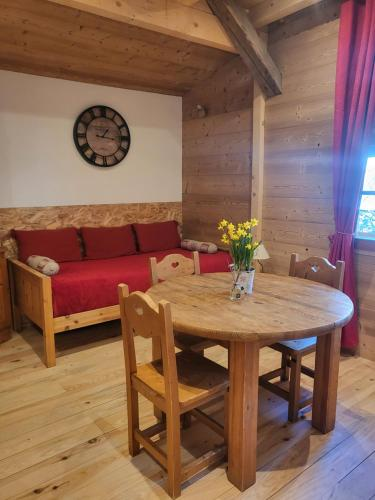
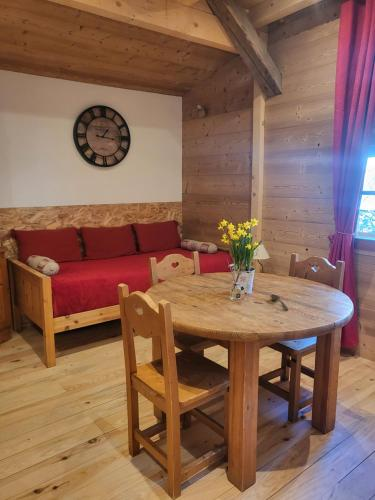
+ soupspoon (280, 301)
